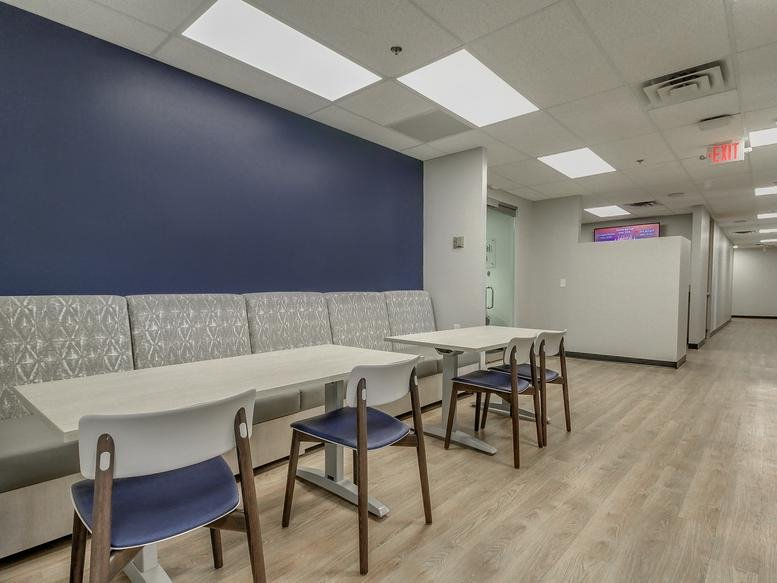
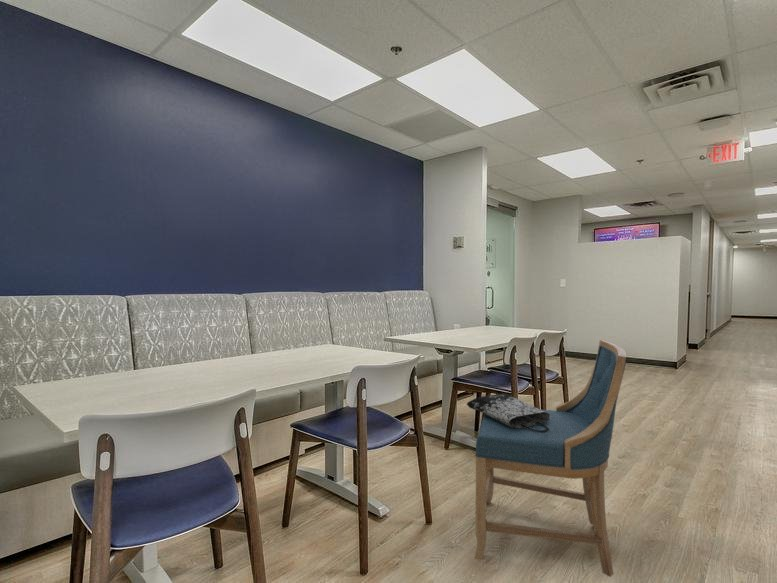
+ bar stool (547, 441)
+ tote bag (514, 410)
